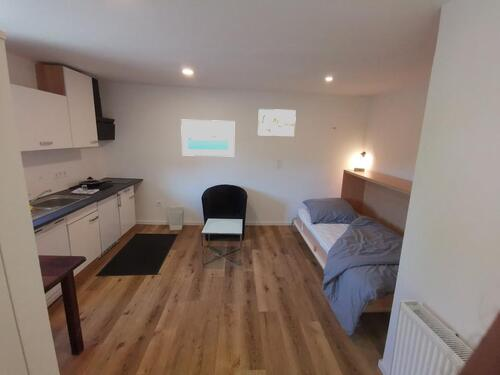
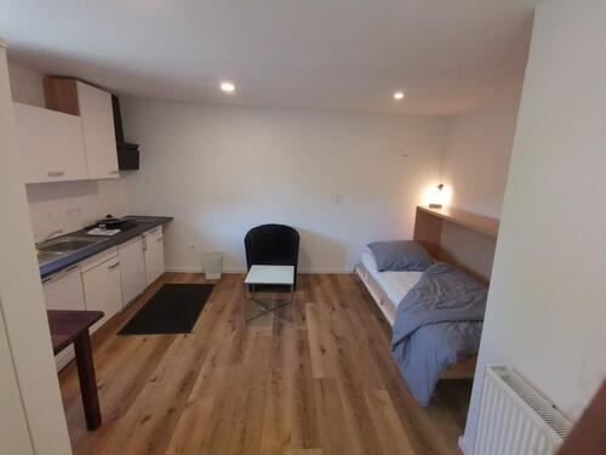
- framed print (208, 138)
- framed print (276, 123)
